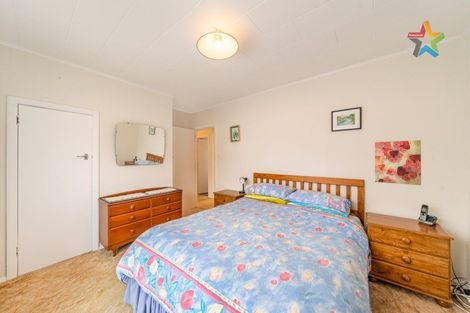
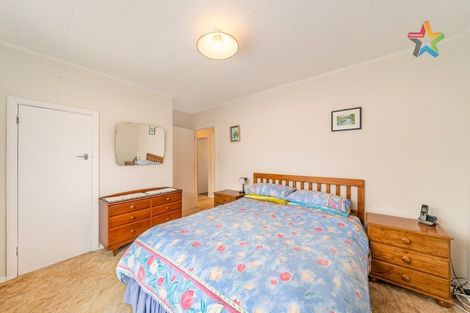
- wall art (396, 162)
